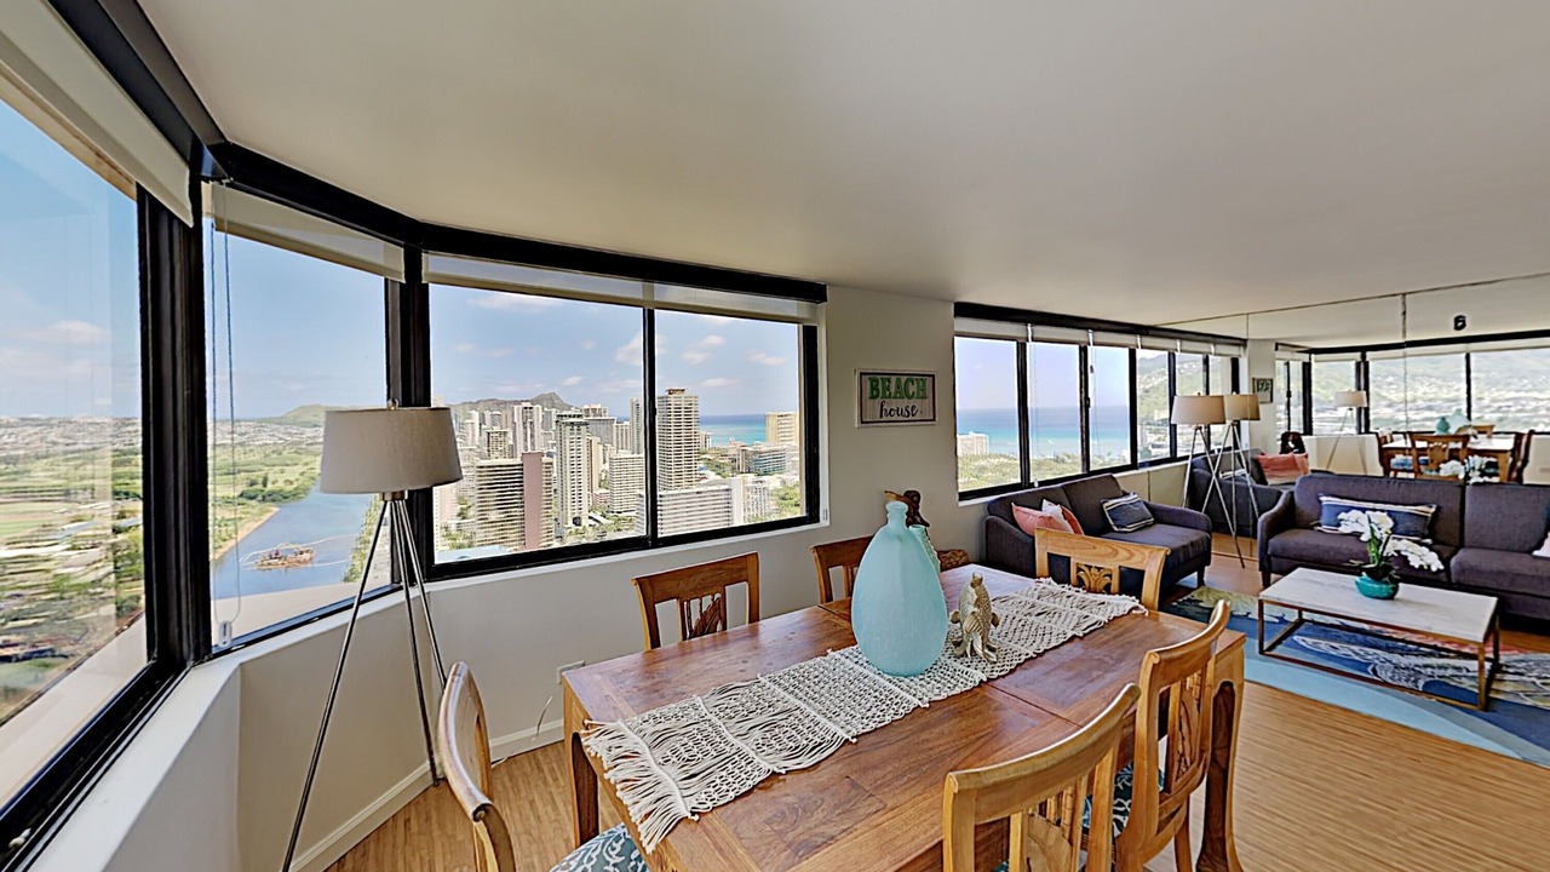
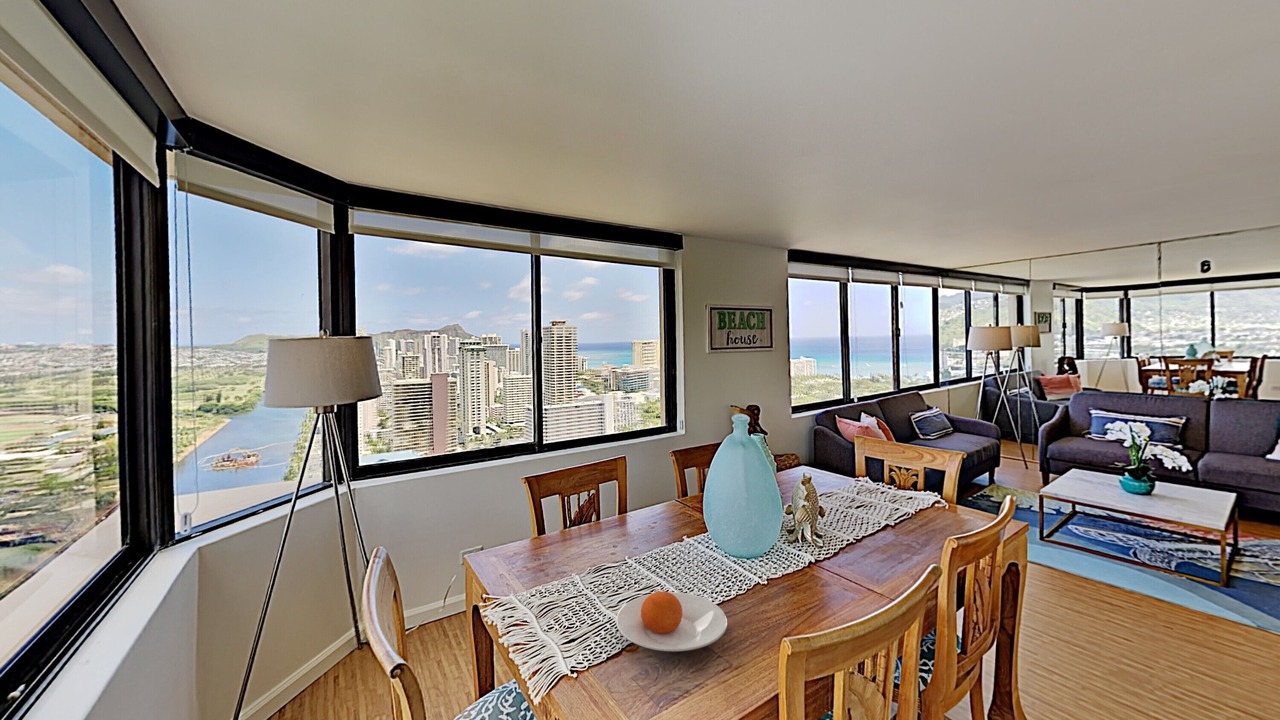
+ plate (671, 614)
